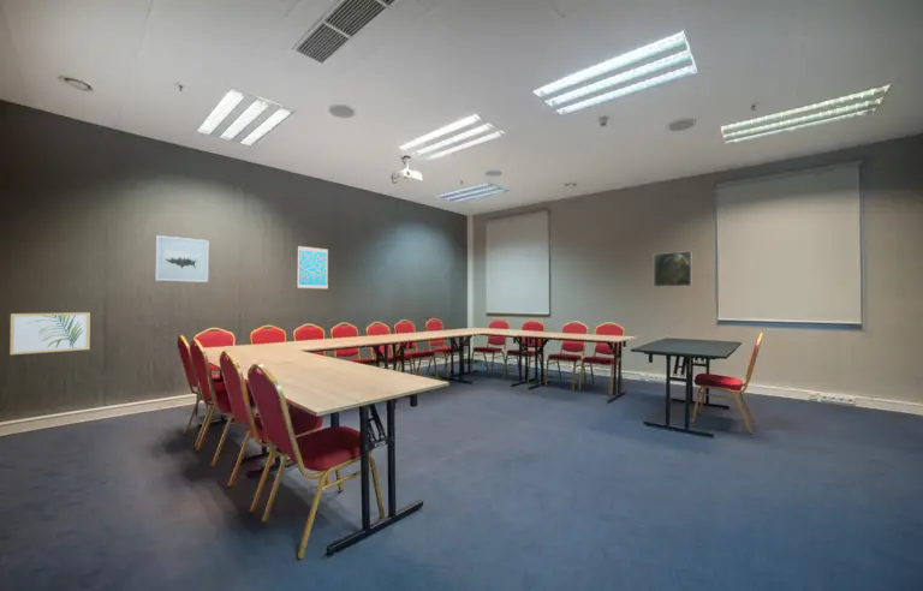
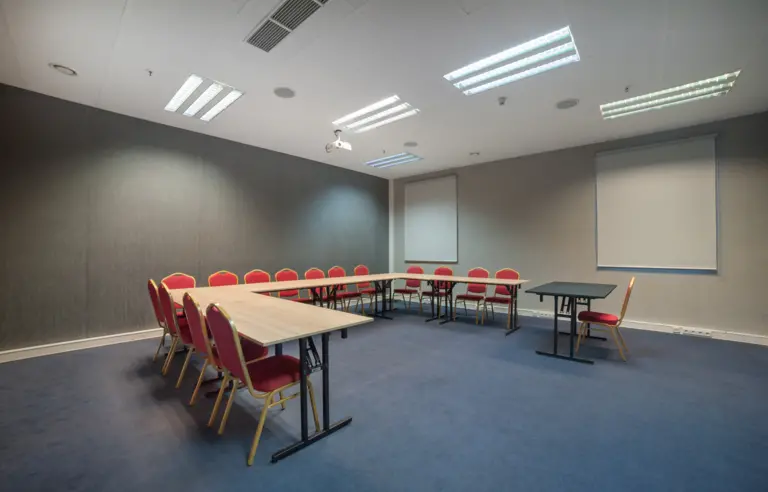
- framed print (672, 269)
- wall art (183, 259)
- wall art (52, 332)
- wall art (312, 268)
